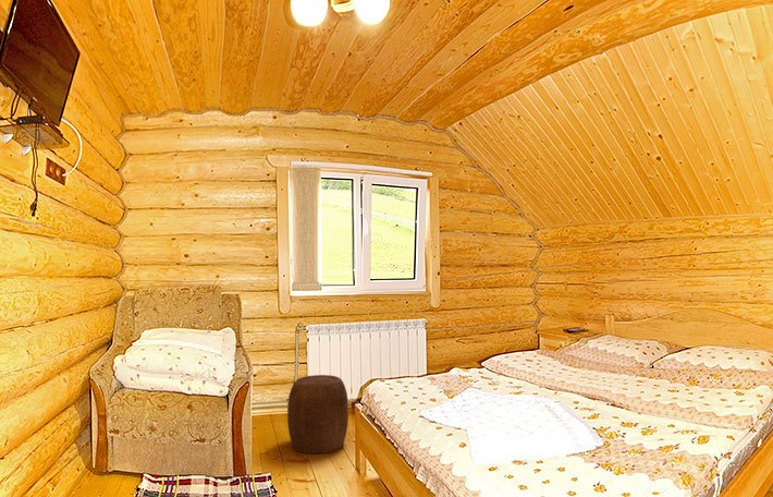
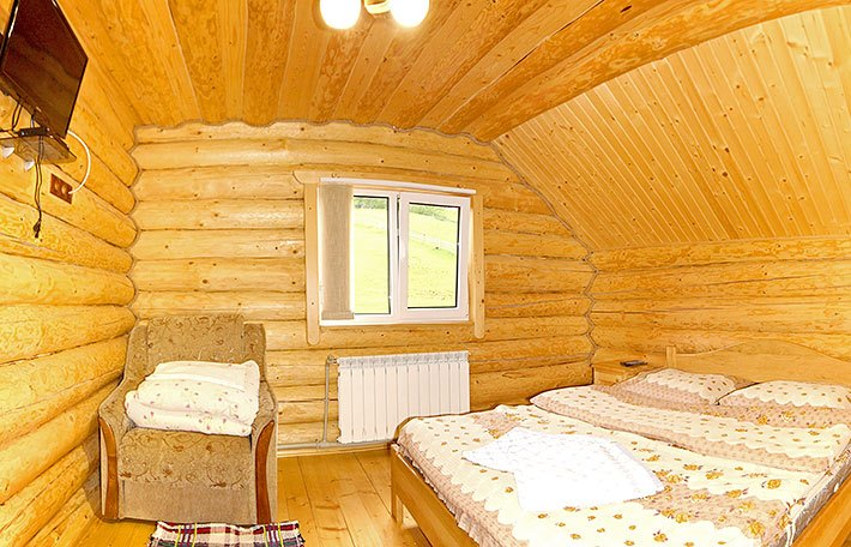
- stool (318, 411)
